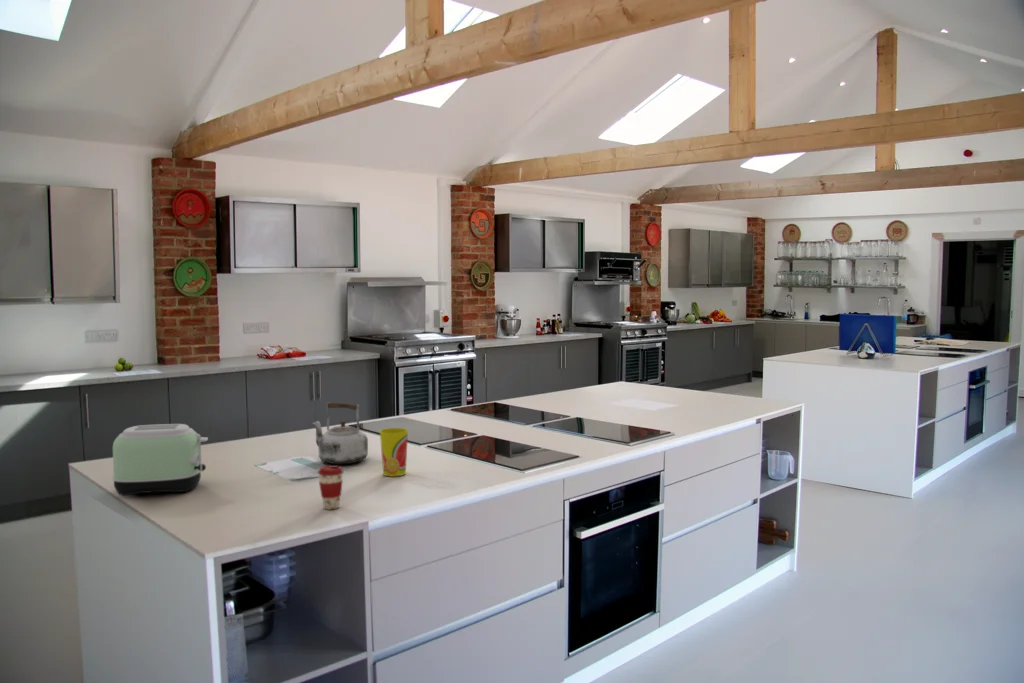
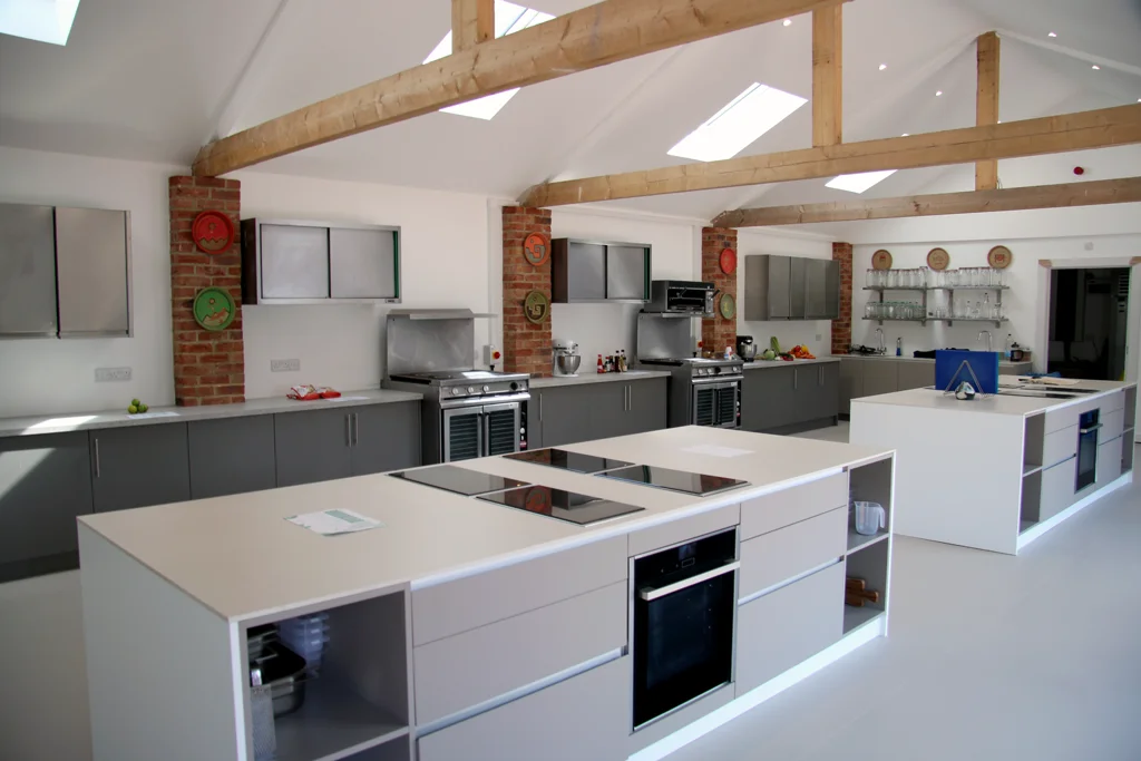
- kettle (337, 431)
- toaster (161, 458)
- coffee cup (331, 487)
- cup (394, 452)
